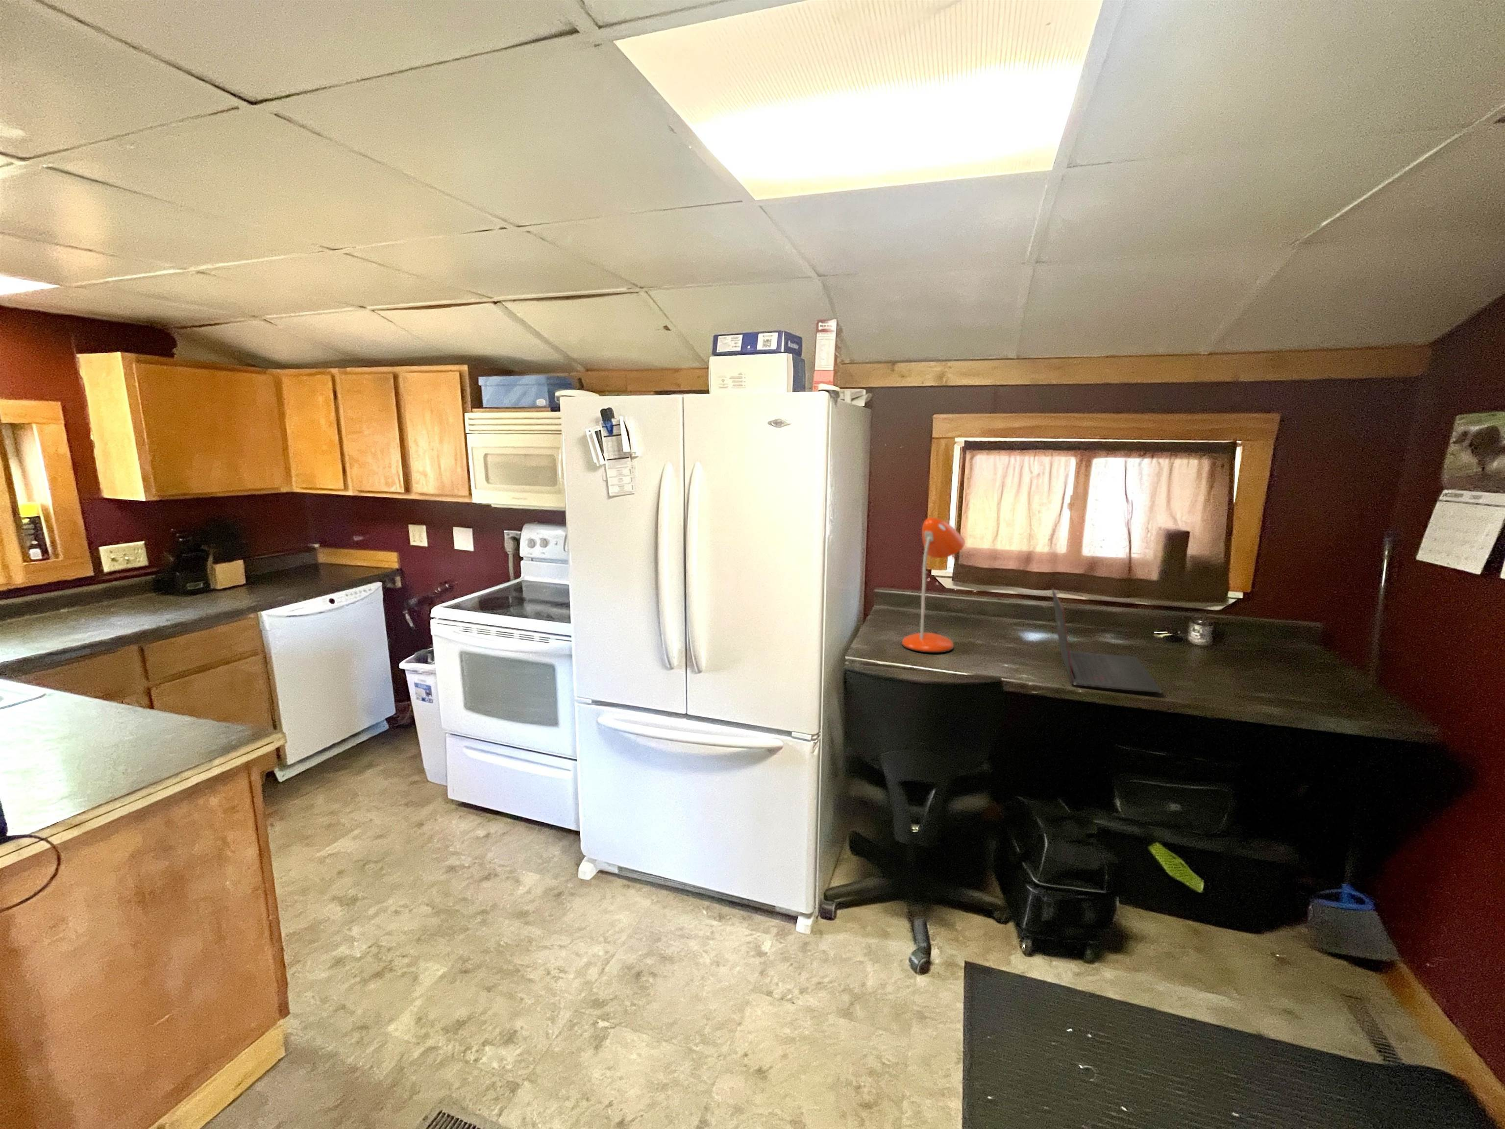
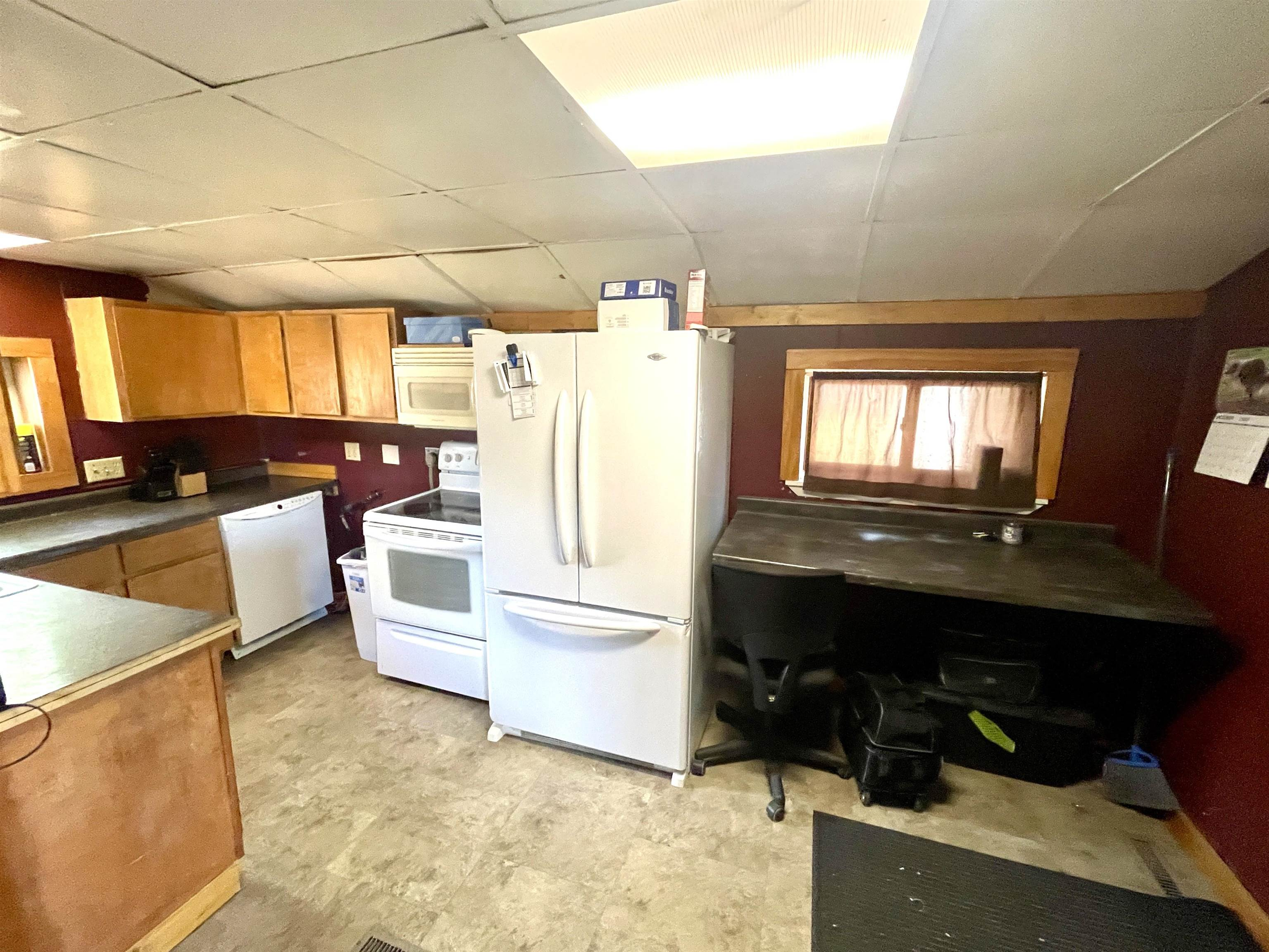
- laptop (1099, 653)
- desk lamp (925, 581)
